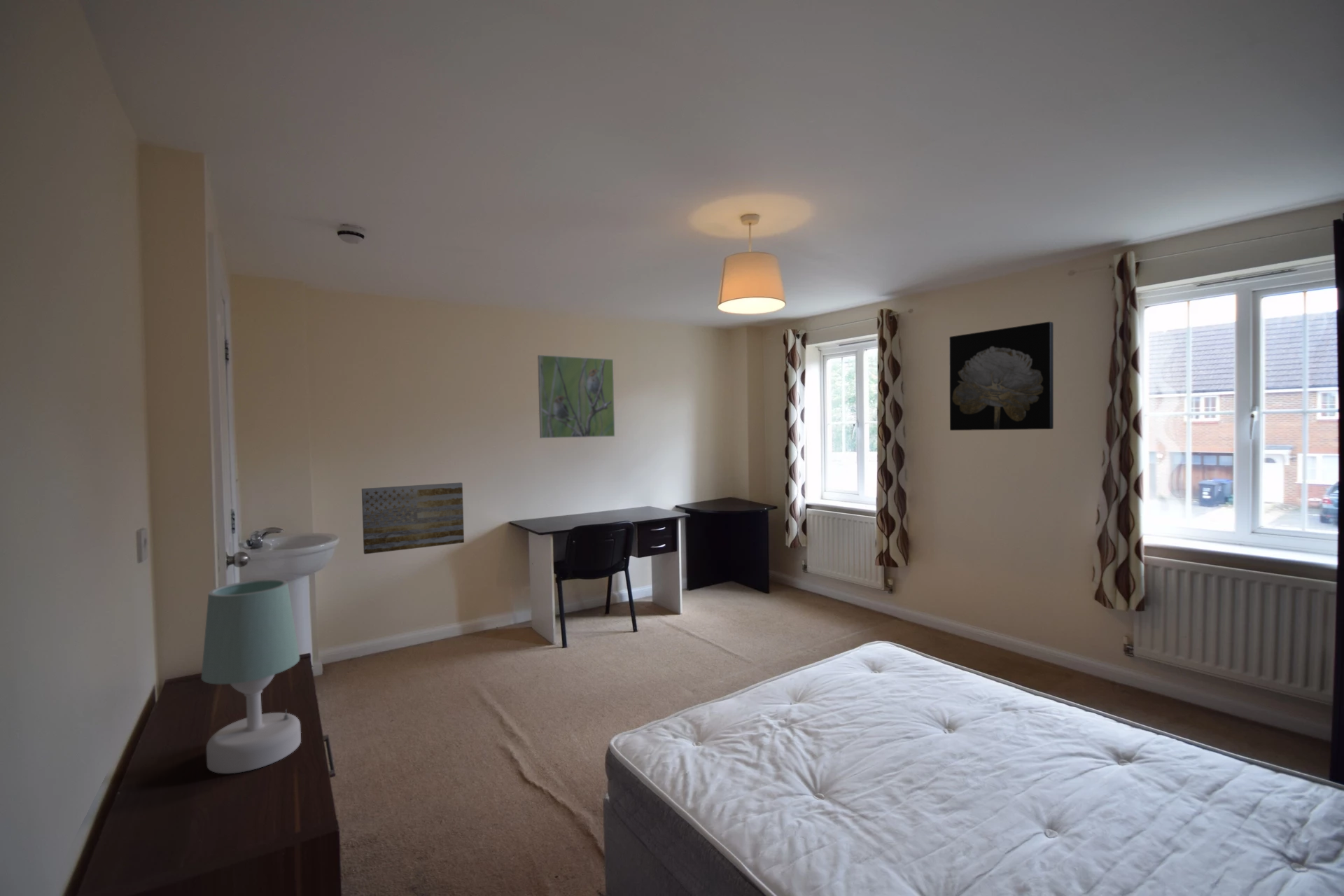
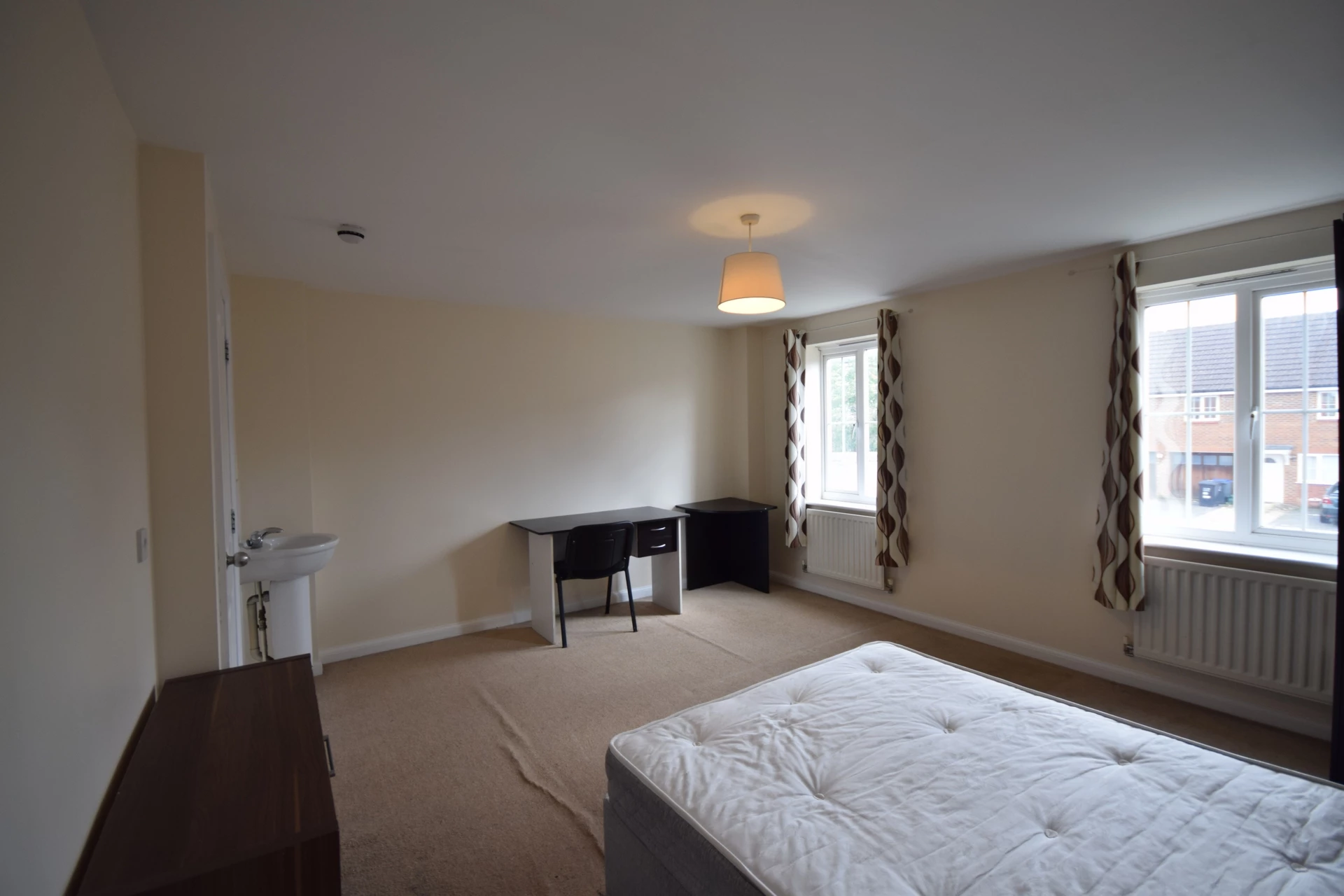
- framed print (578, 397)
- wall art (998, 379)
- table lamp (252, 669)
- wall art (414, 517)
